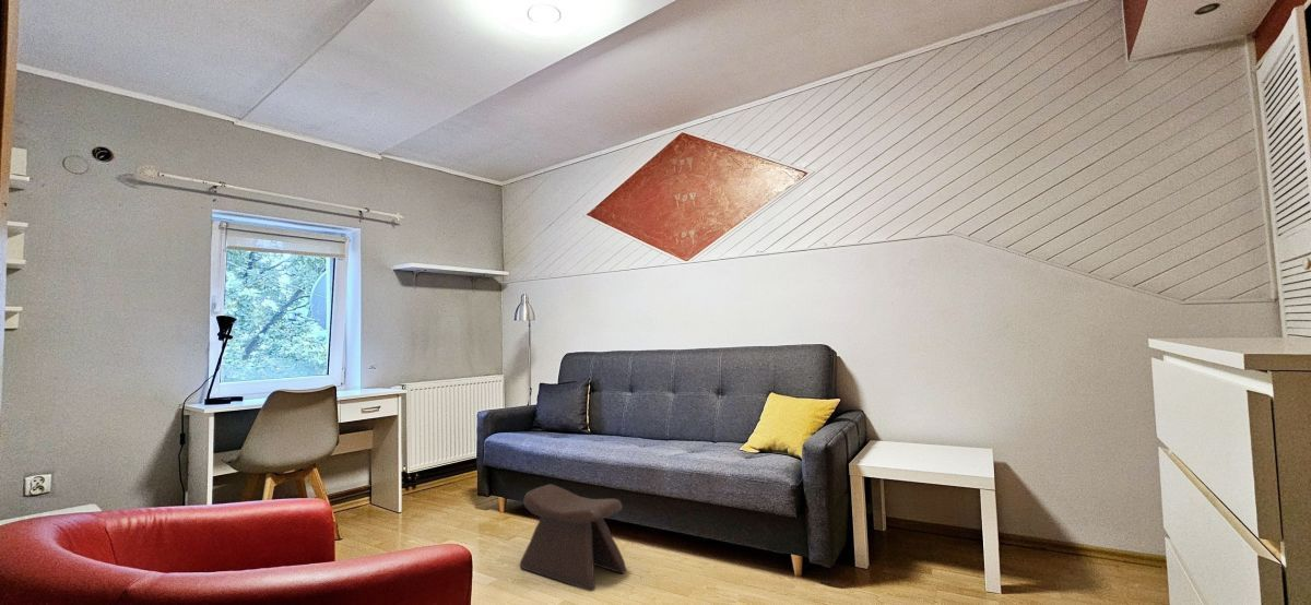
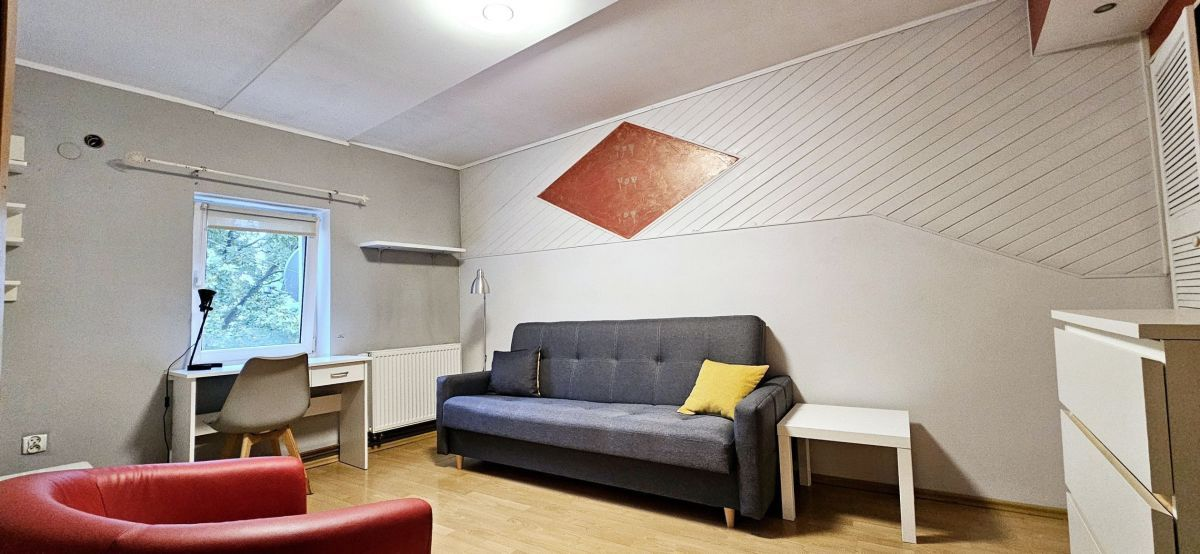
- stool (571, 532)
